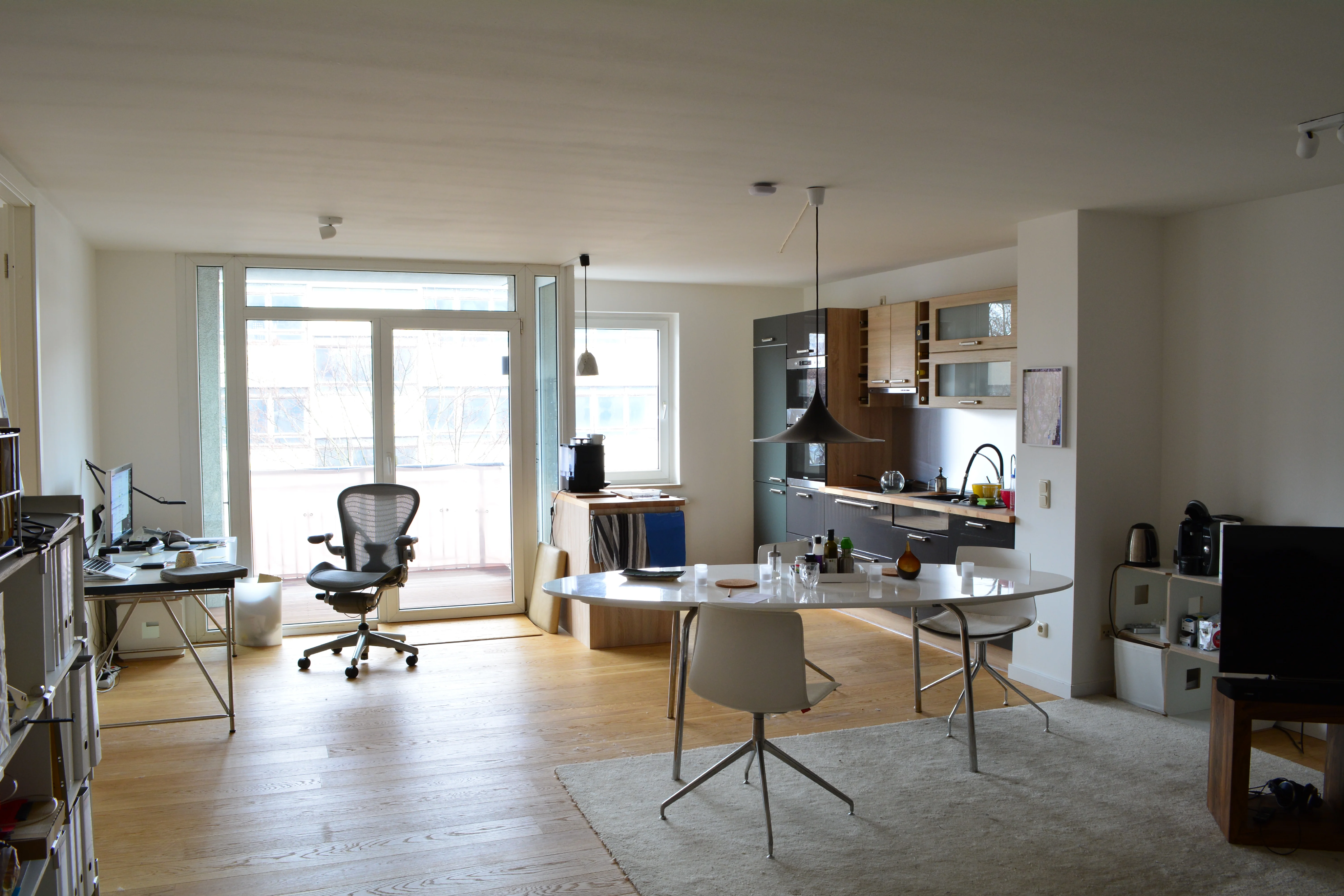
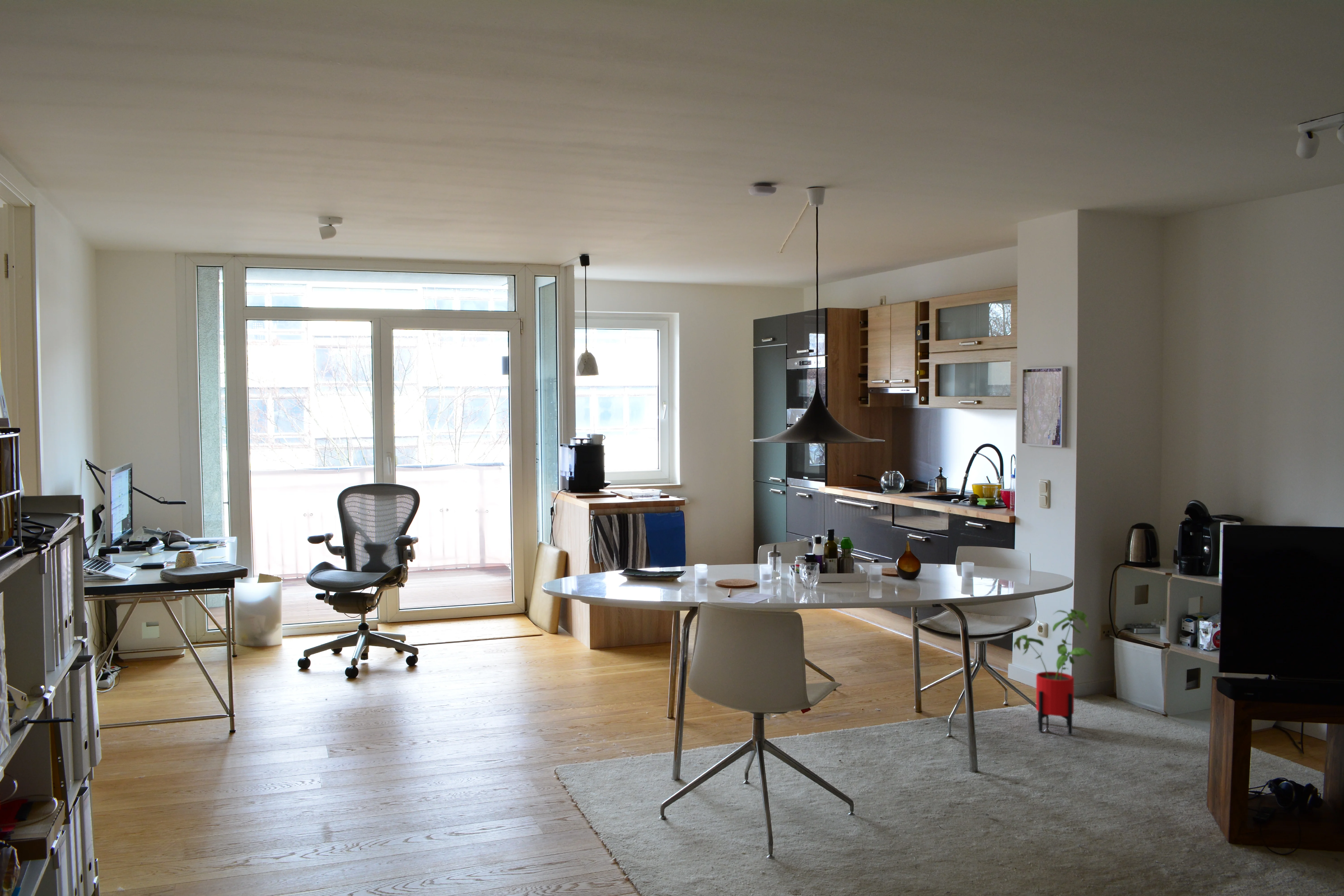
+ house plant (1060, 669)
